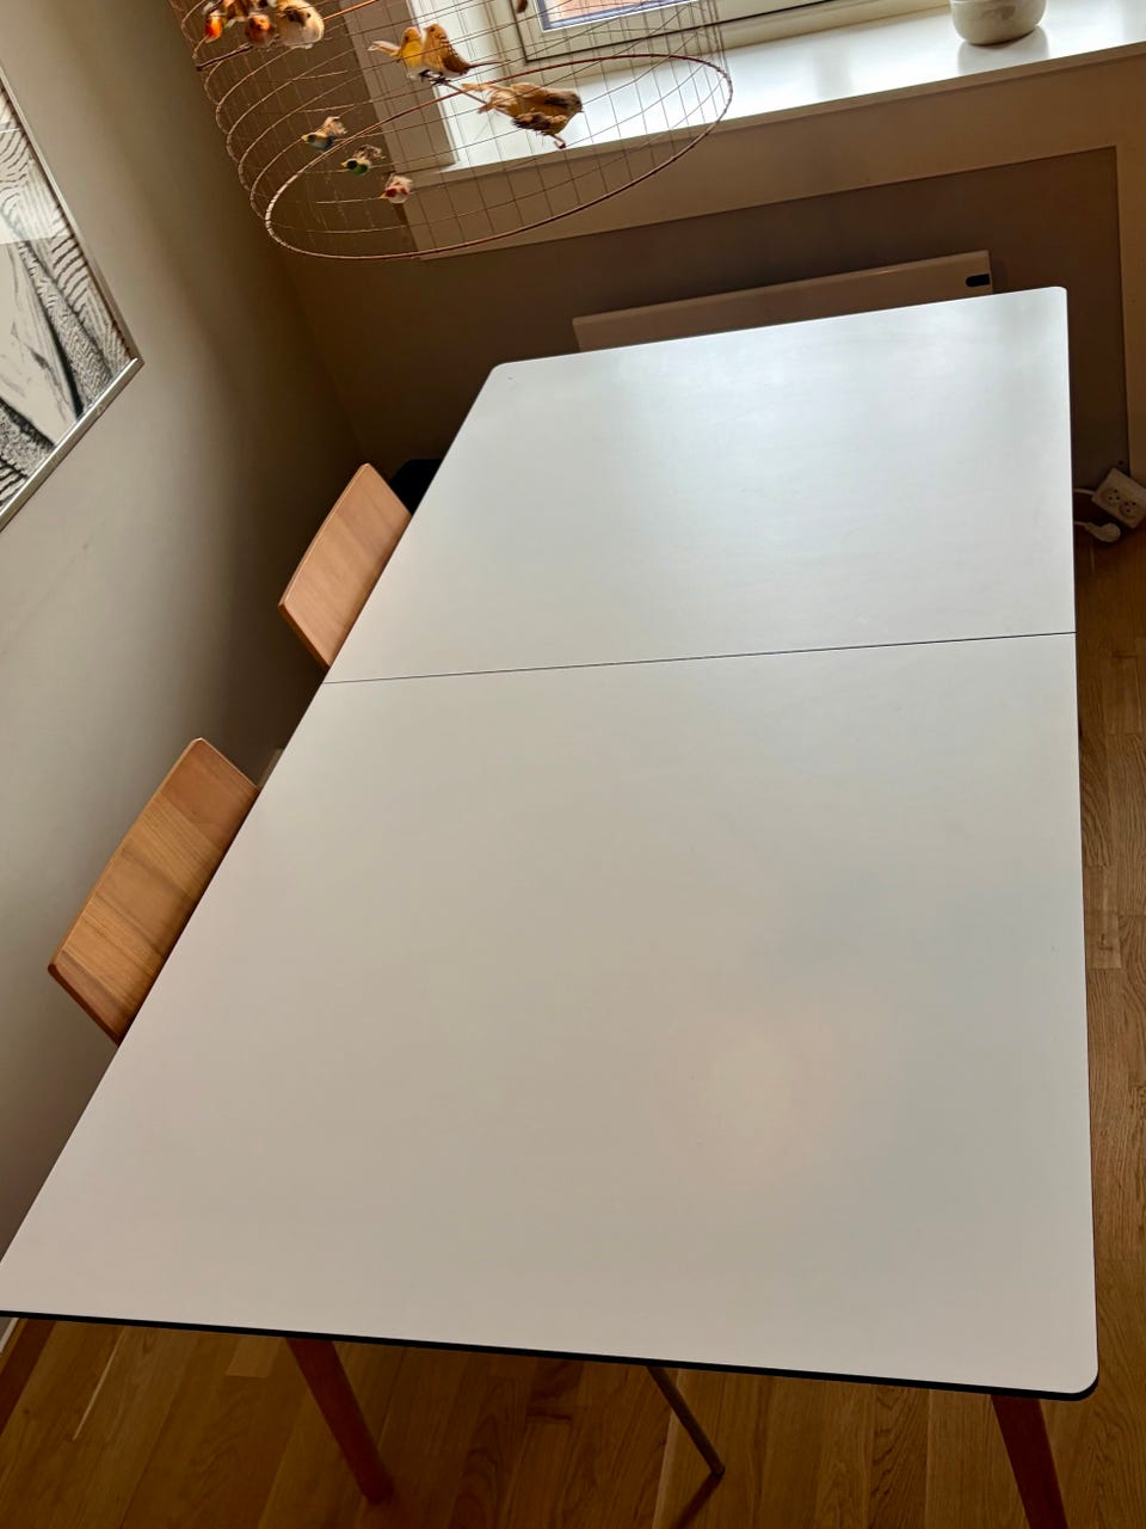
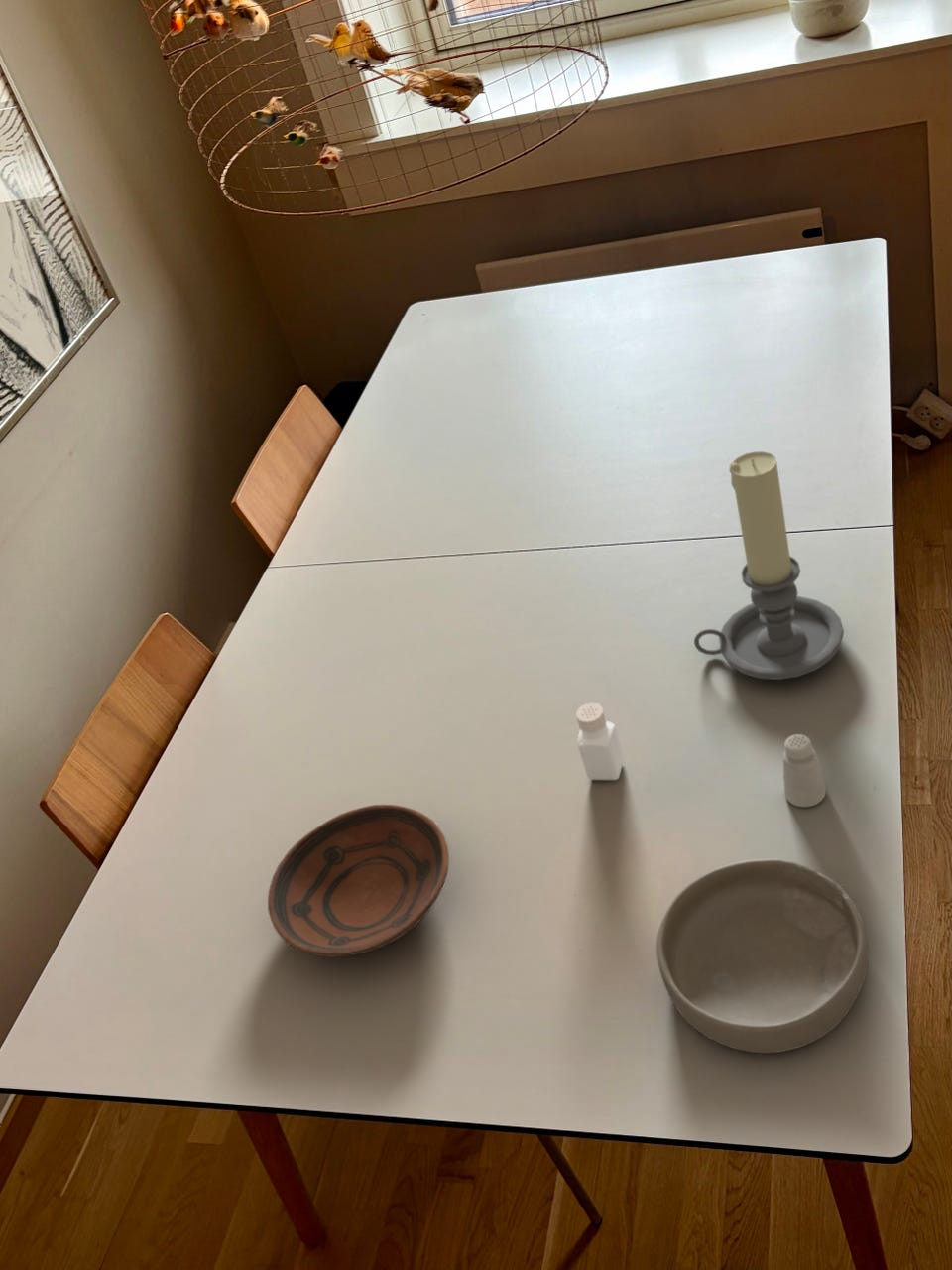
+ pepper shaker (598, 741)
+ saltshaker (801, 767)
+ bowl (761, 952)
+ candle holder (755, 560)
+ bowl (363, 887)
